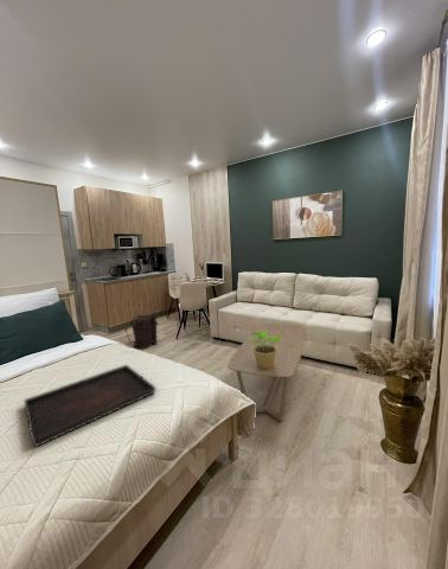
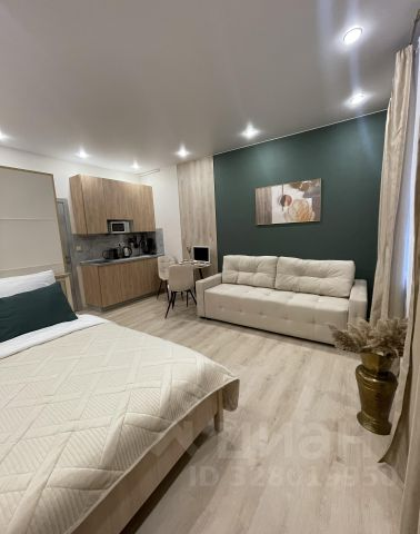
- coffee table (274, 365)
- serving tray (91, 396)
- potted plant (262, 345)
- backpack (143, 328)
